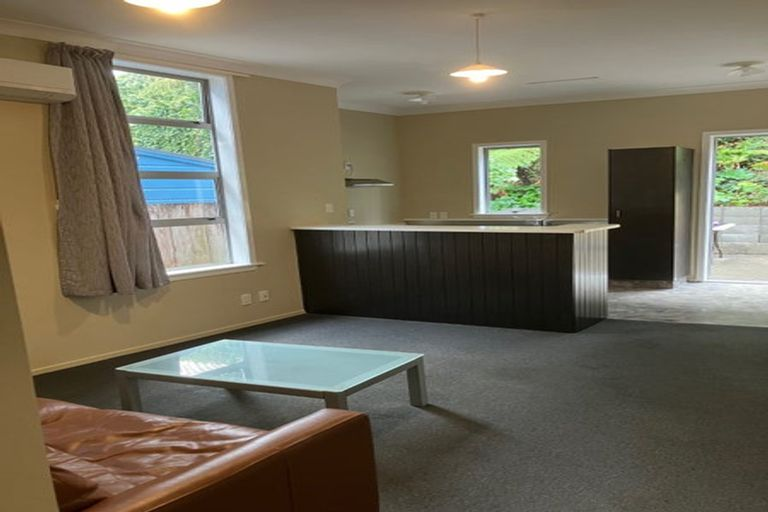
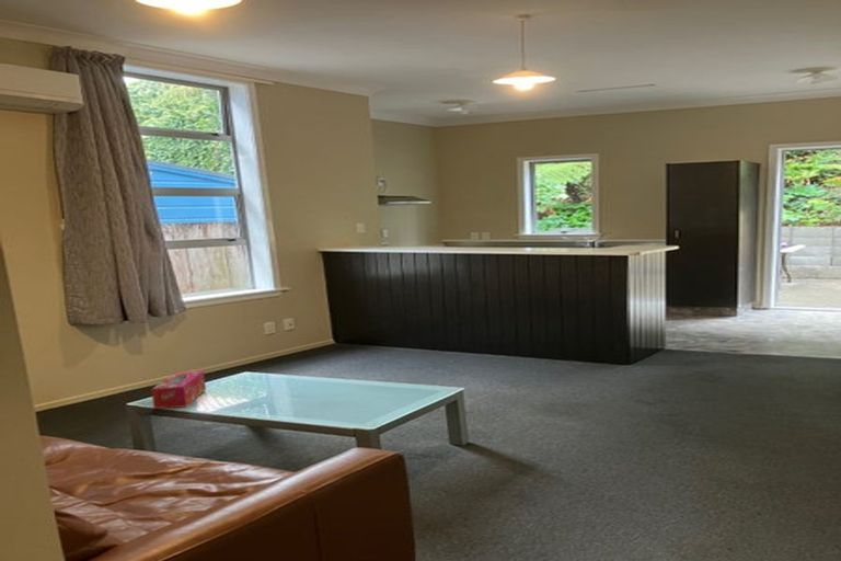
+ tissue box (180, 389)
